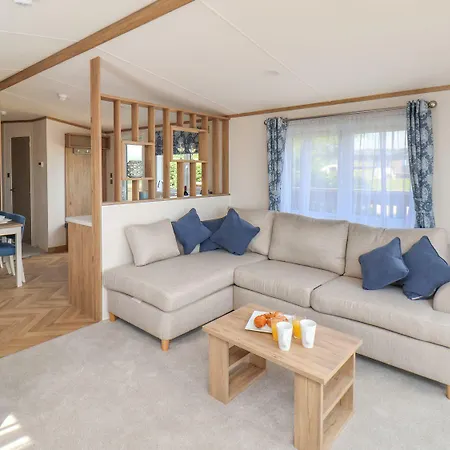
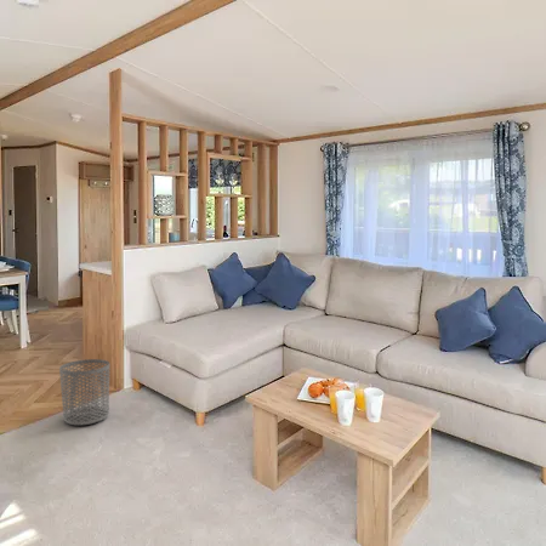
+ waste bin (85, 391)
